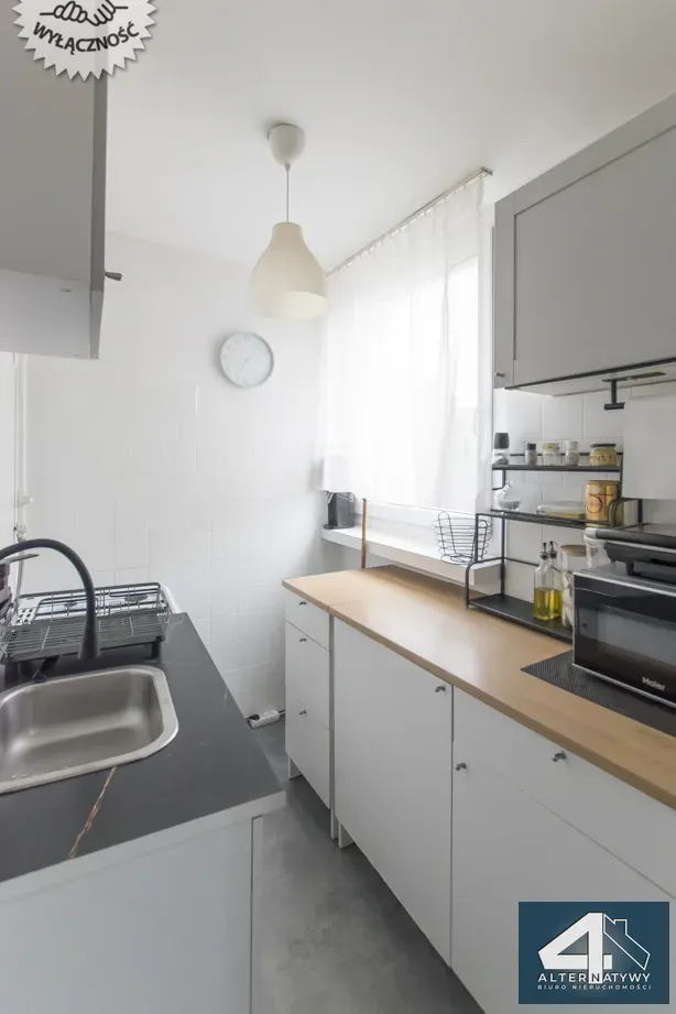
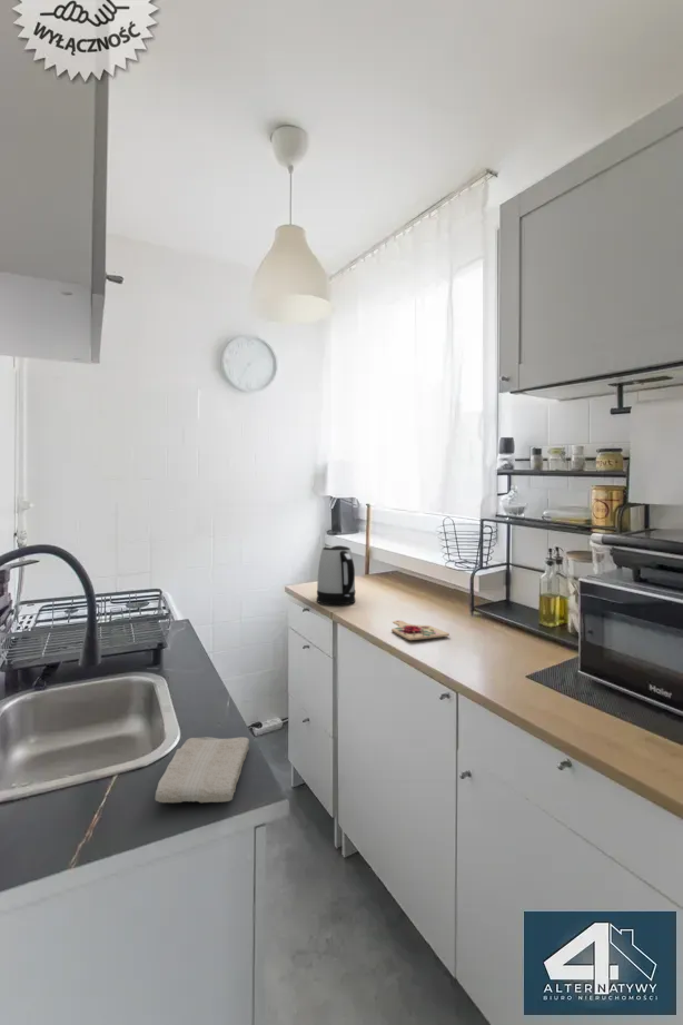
+ cutting board (412, 625)
+ washcloth (207, 765)
+ kettle (338, 573)
